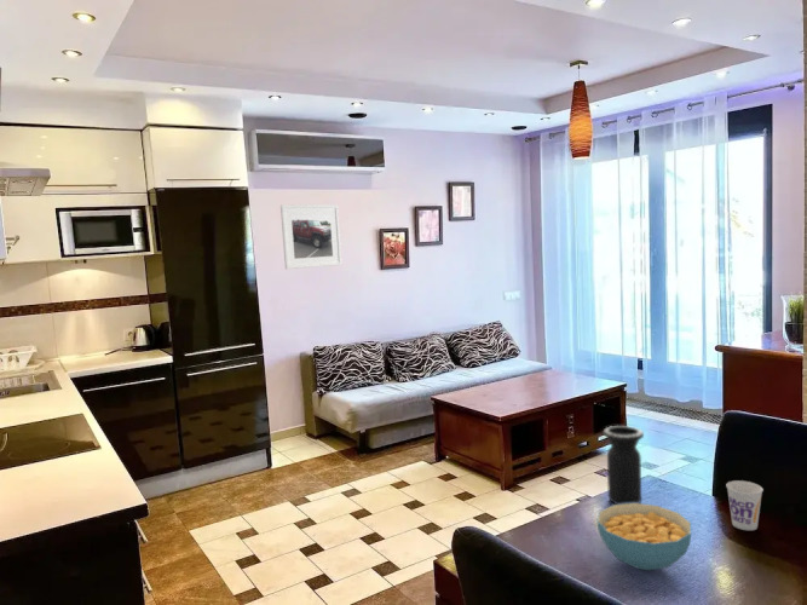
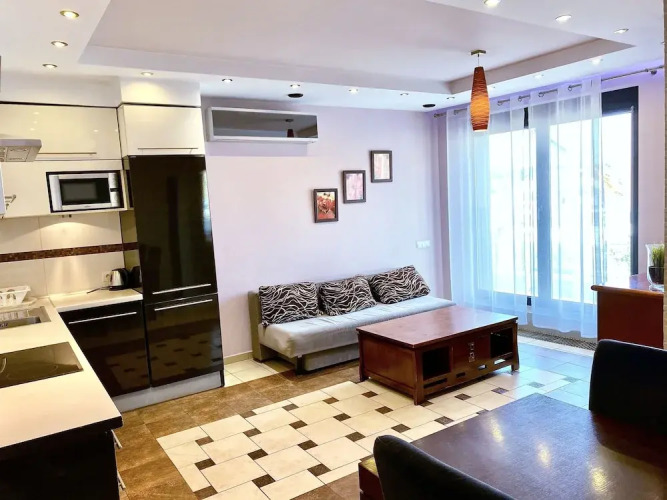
- vase (623, 465)
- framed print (312, 236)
- cup (744, 506)
- cereal bowl (644, 542)
